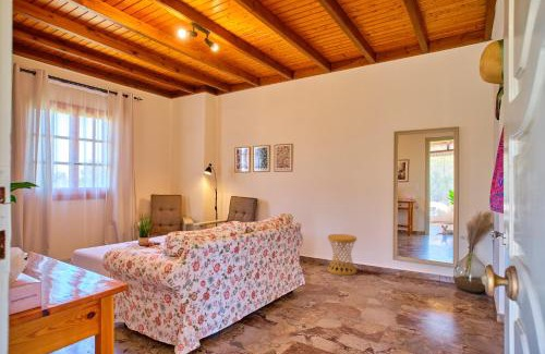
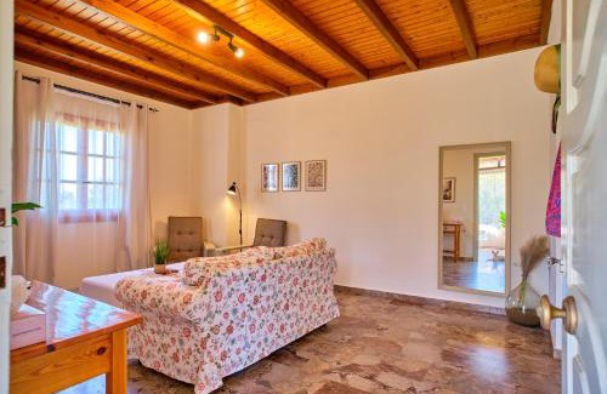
- side table (341, 254)
